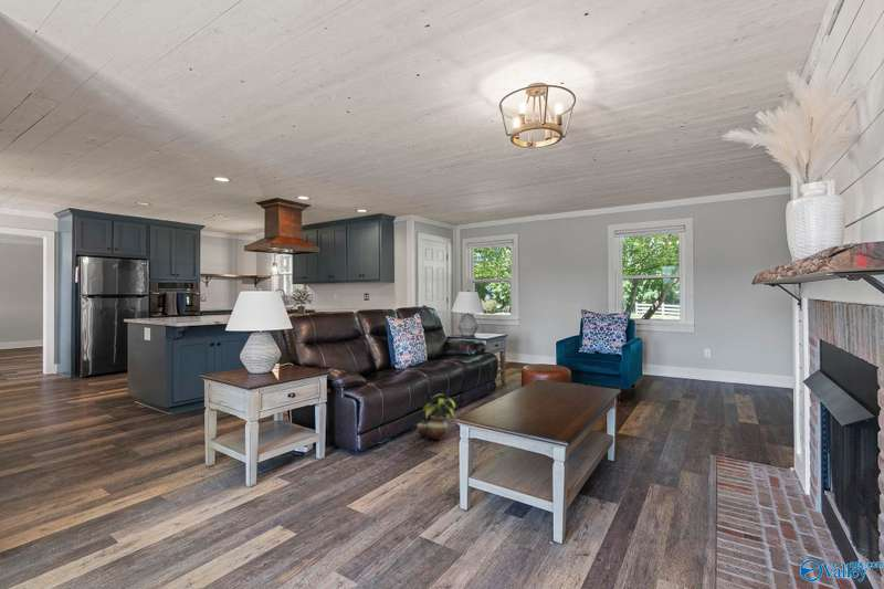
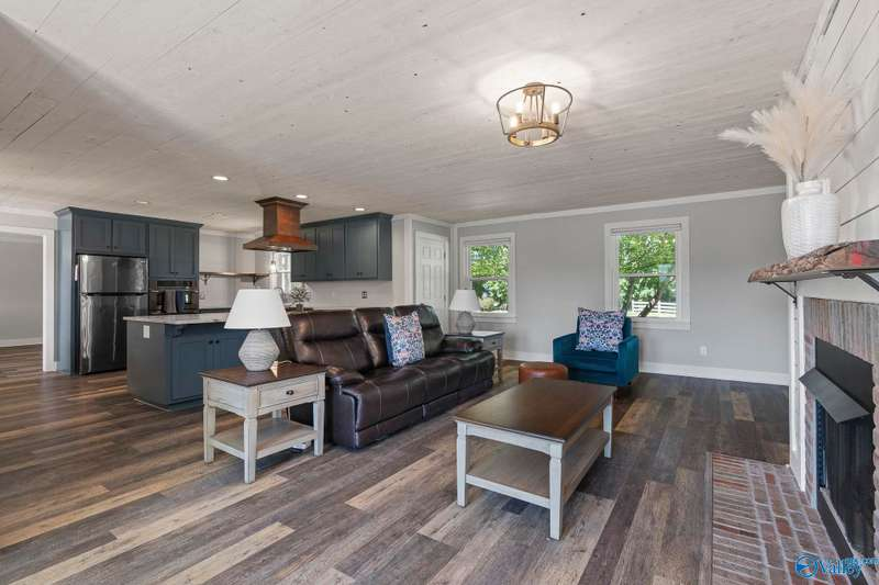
- potted plant (438, 416)
